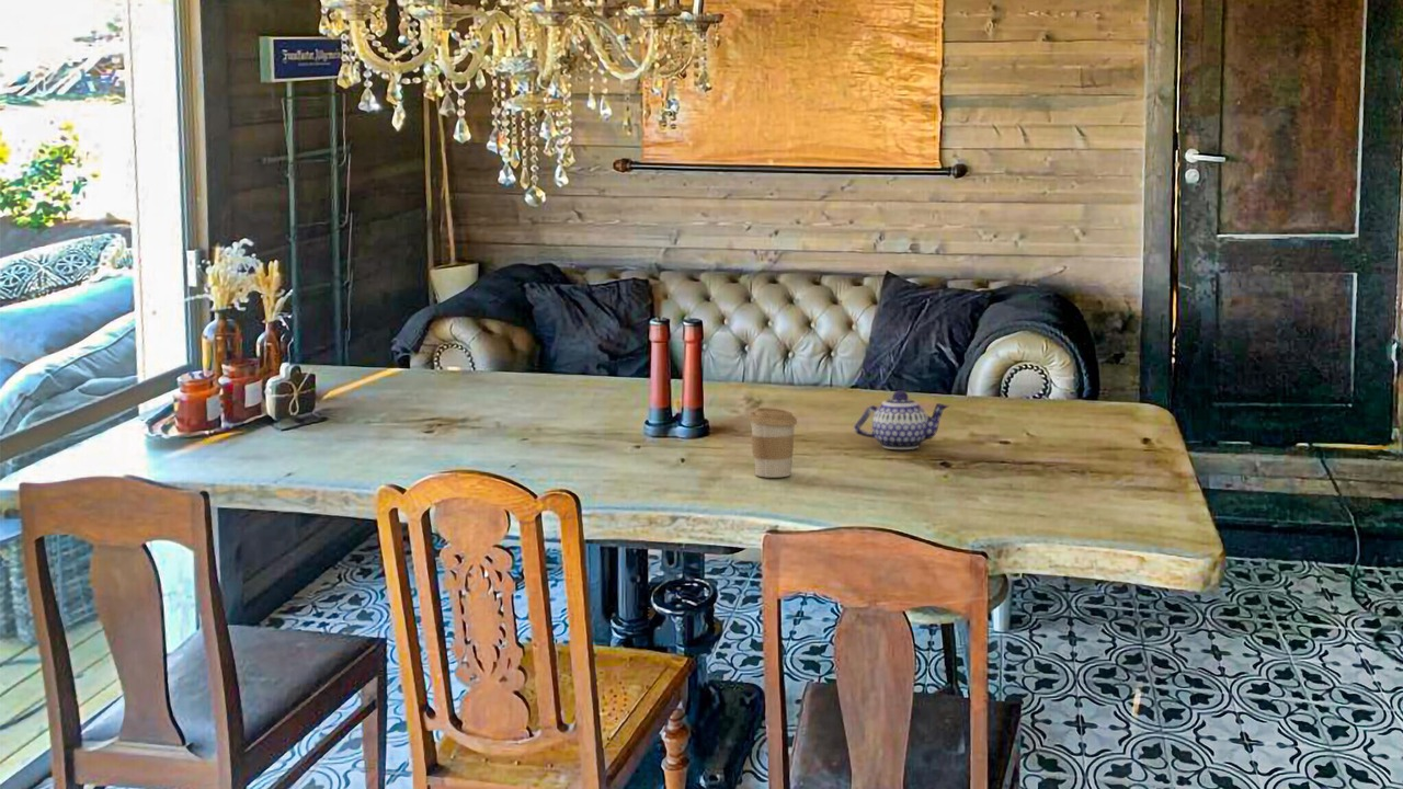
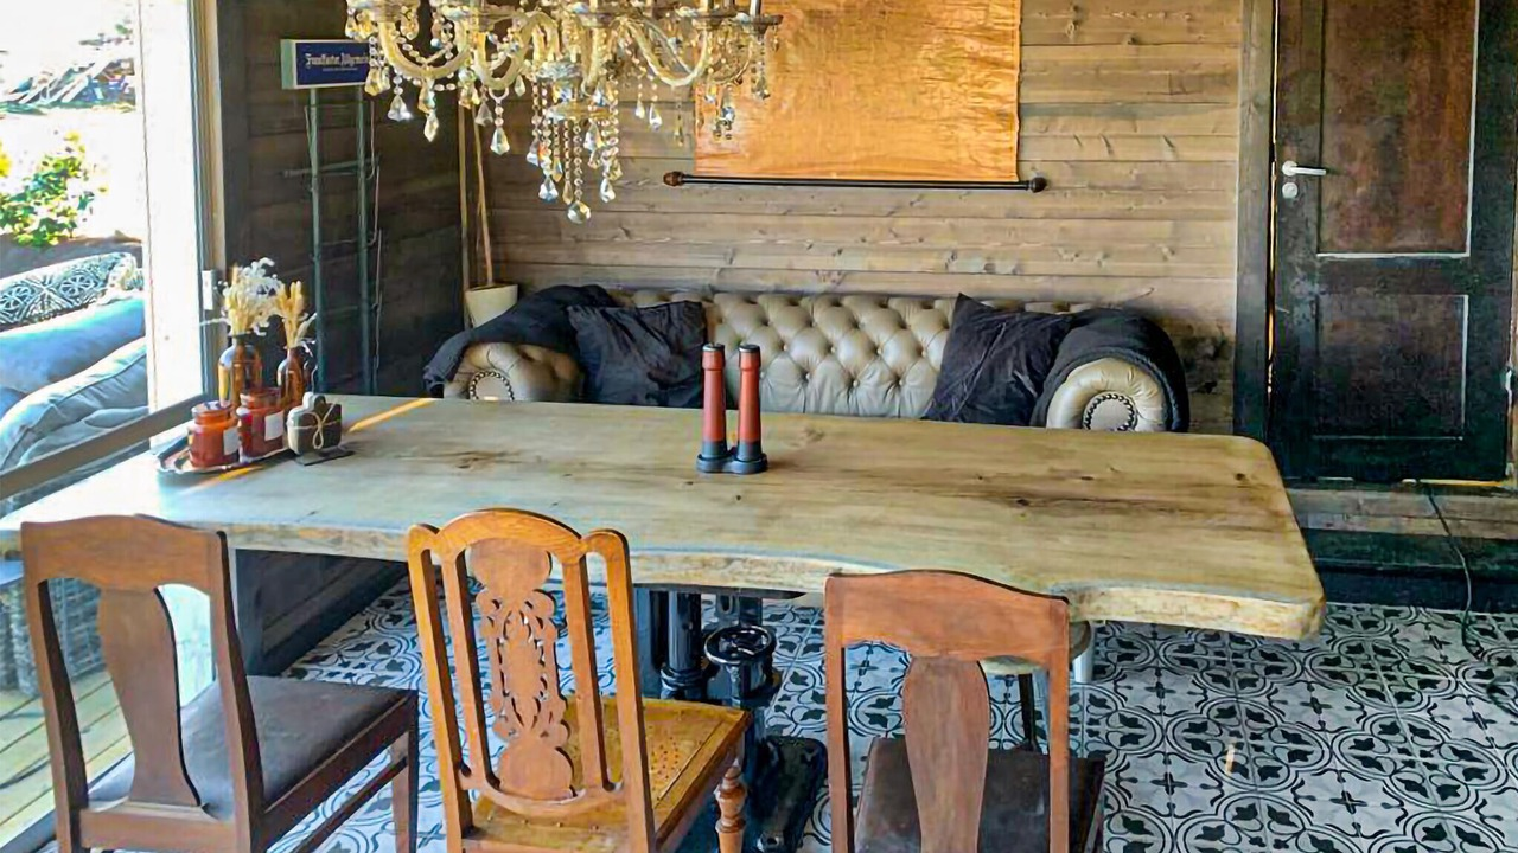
- teapot (901, 419)
- coffee cup (773, 442)
